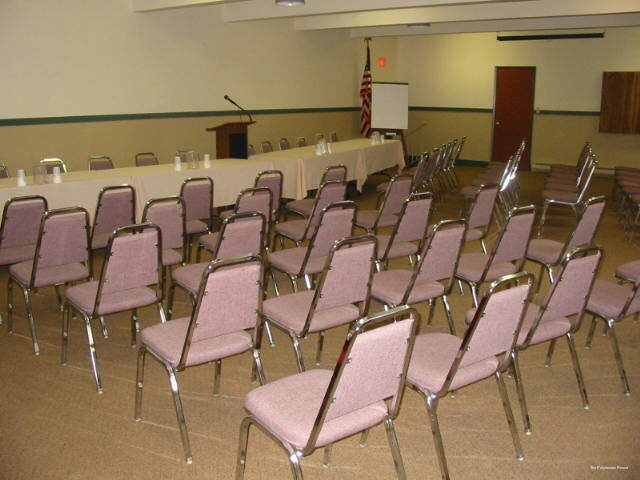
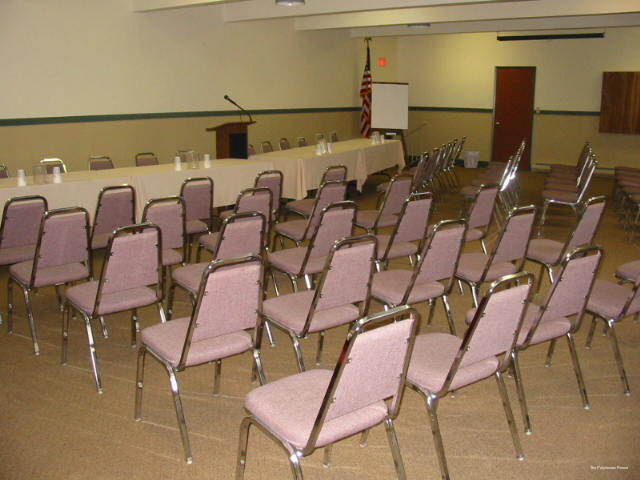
+ waste bin (470, 159)
